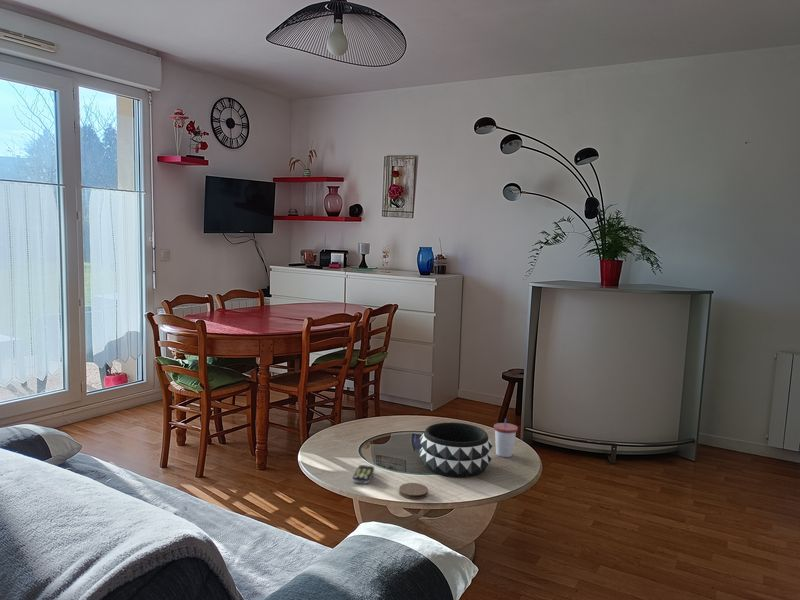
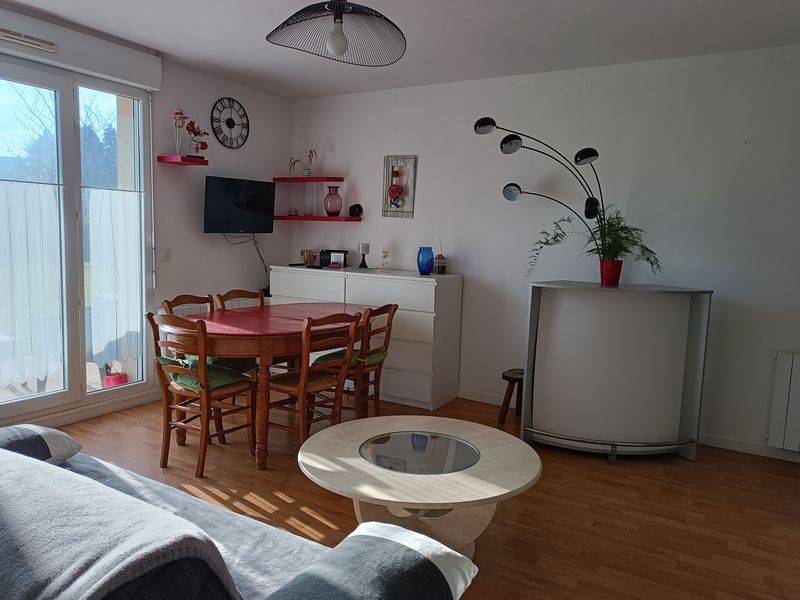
- decorative bowl (455, 448)
- cup (505, 437)
- coaster (413, 490)
- remote control (363, 473)
